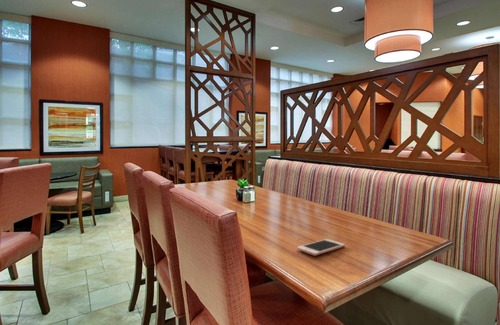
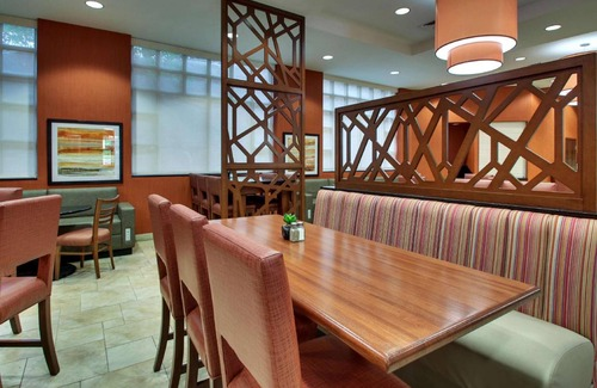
- cell phone (321, 246)
